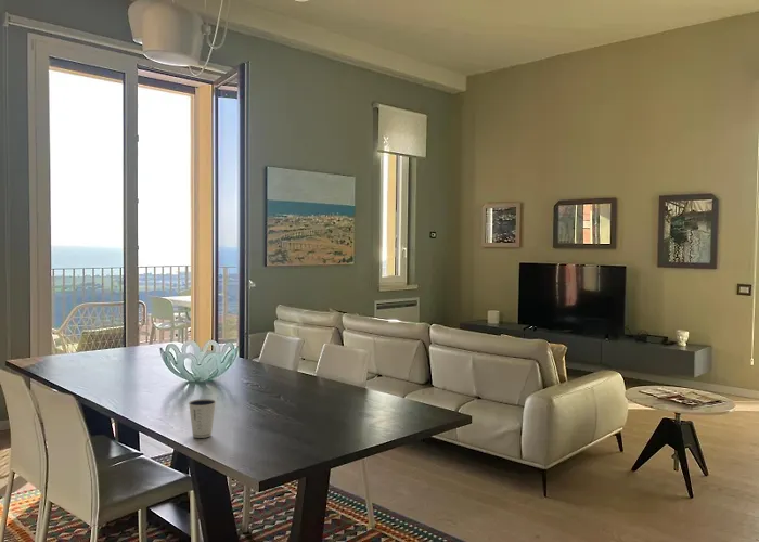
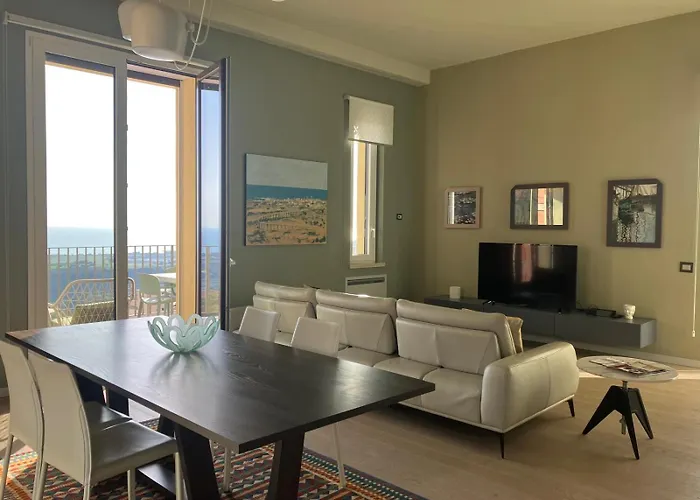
- dixie cup (202, 418)
